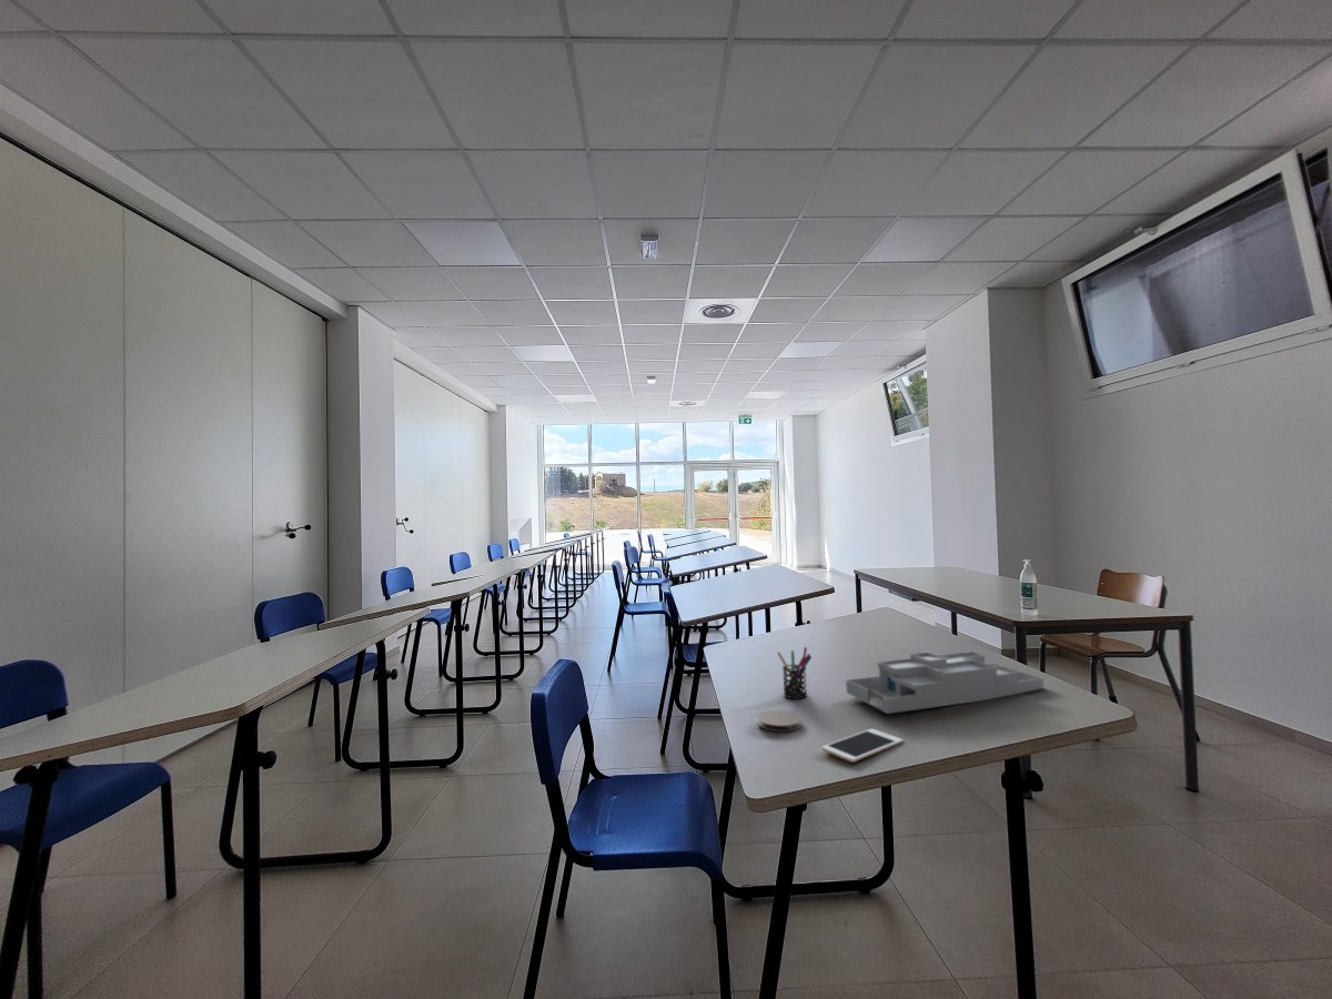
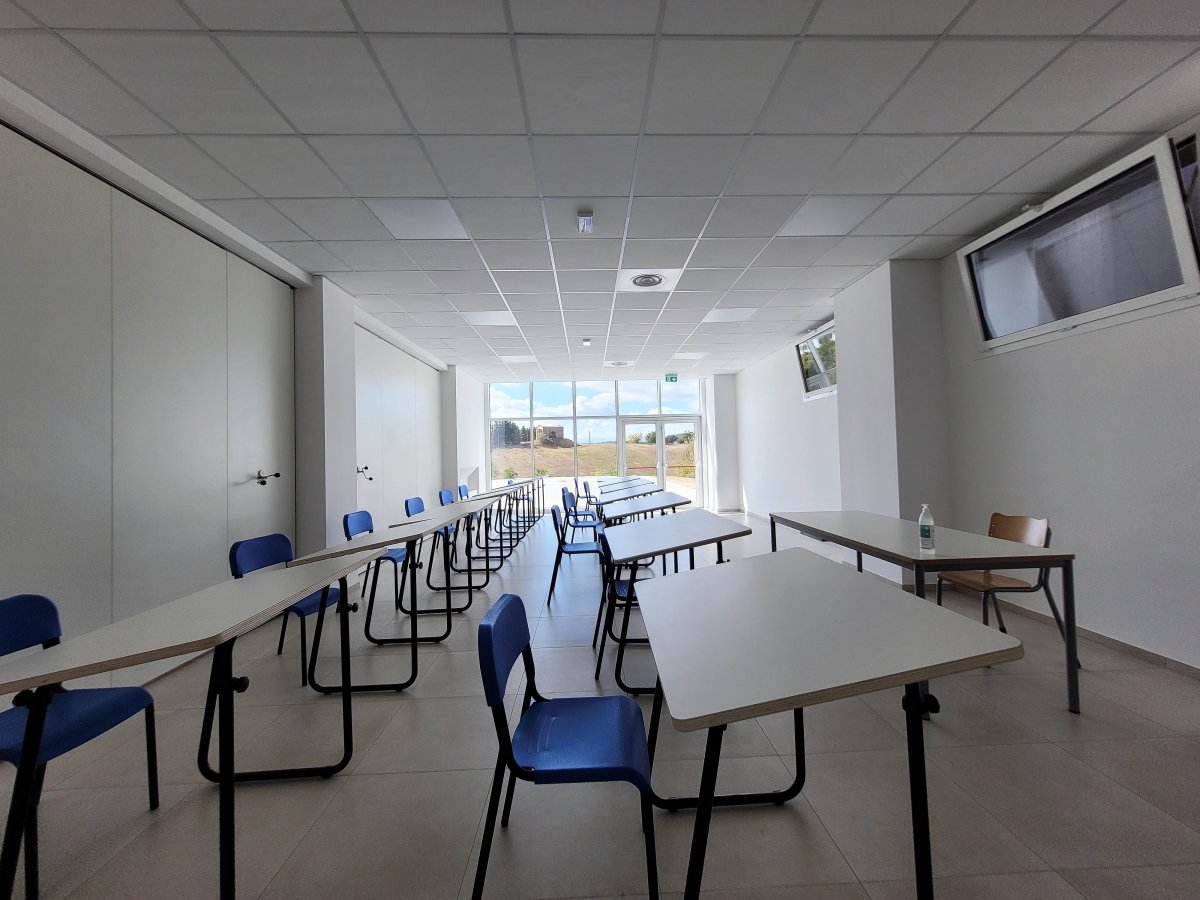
- cell phone (862, 744)
- pen holder (795, 670)
- desk organizer (942, 675)
- coaster (779, 720)
